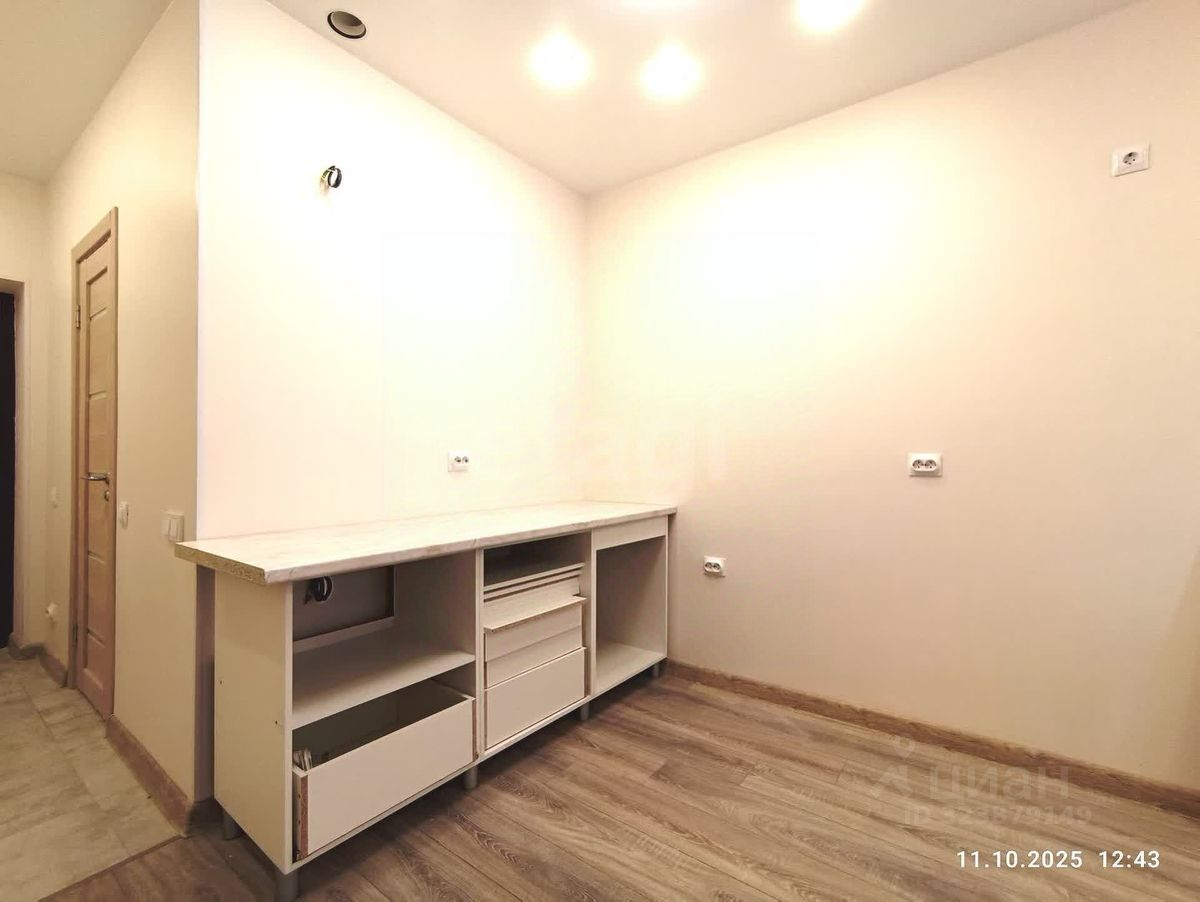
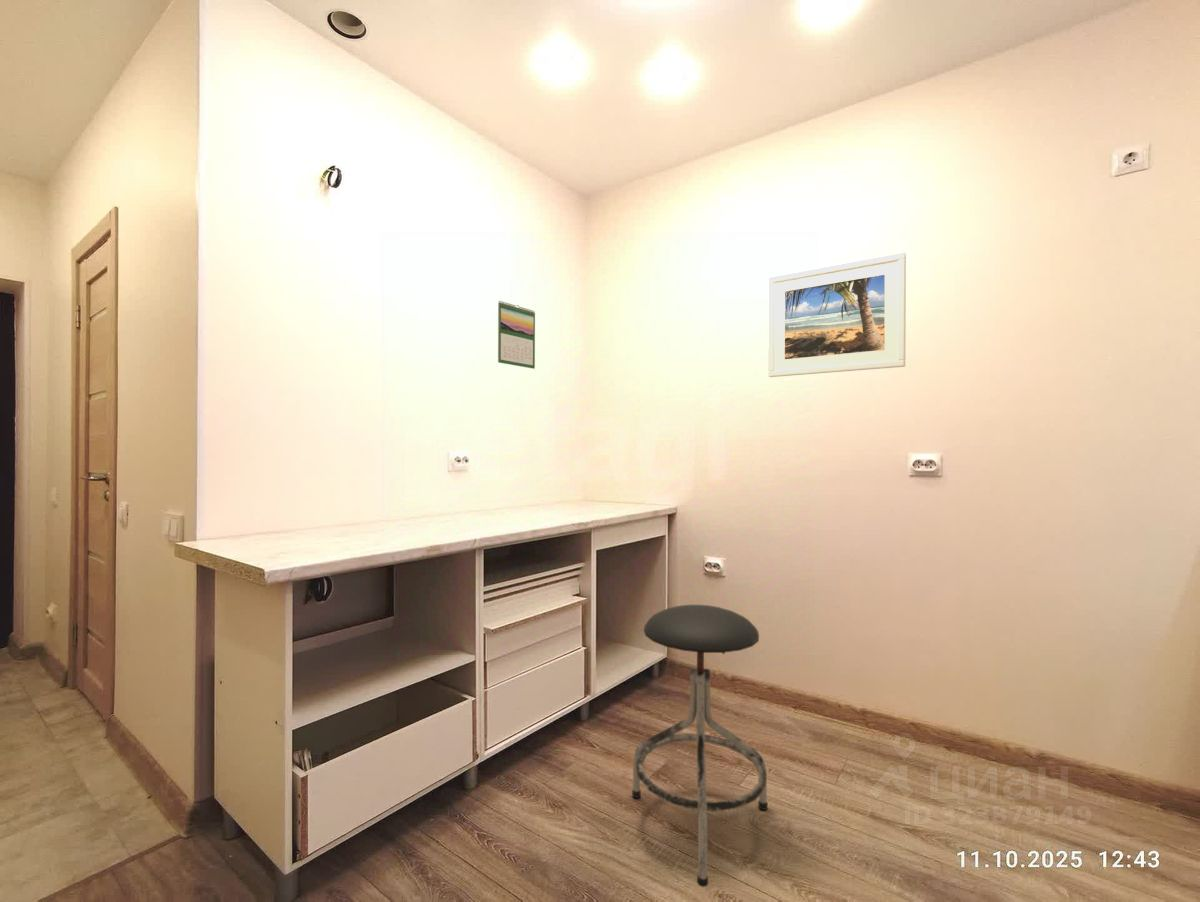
+ calendar (517, 335)
+ stool (700, 721)
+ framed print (832, 319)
